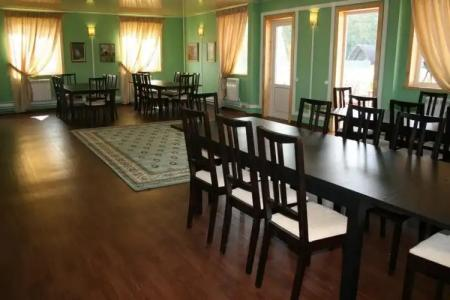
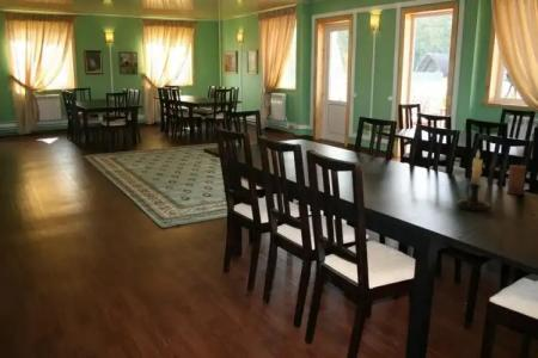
+ candle holder (473, 178)
+ candle (515, 179)
